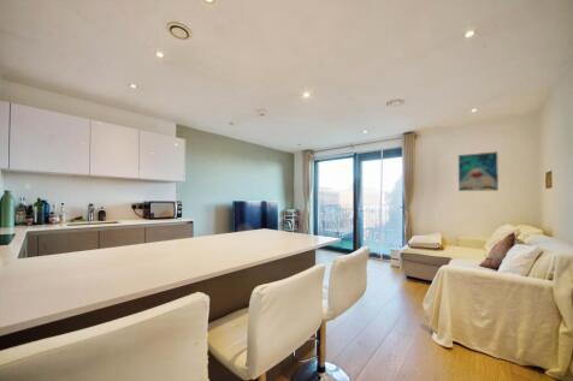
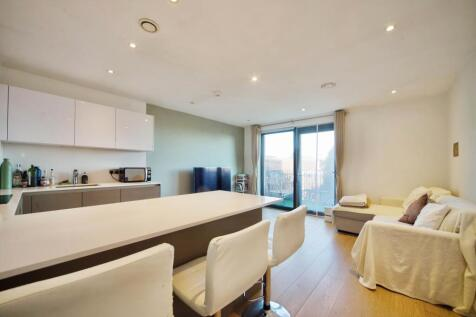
- wall art (477, 172)
